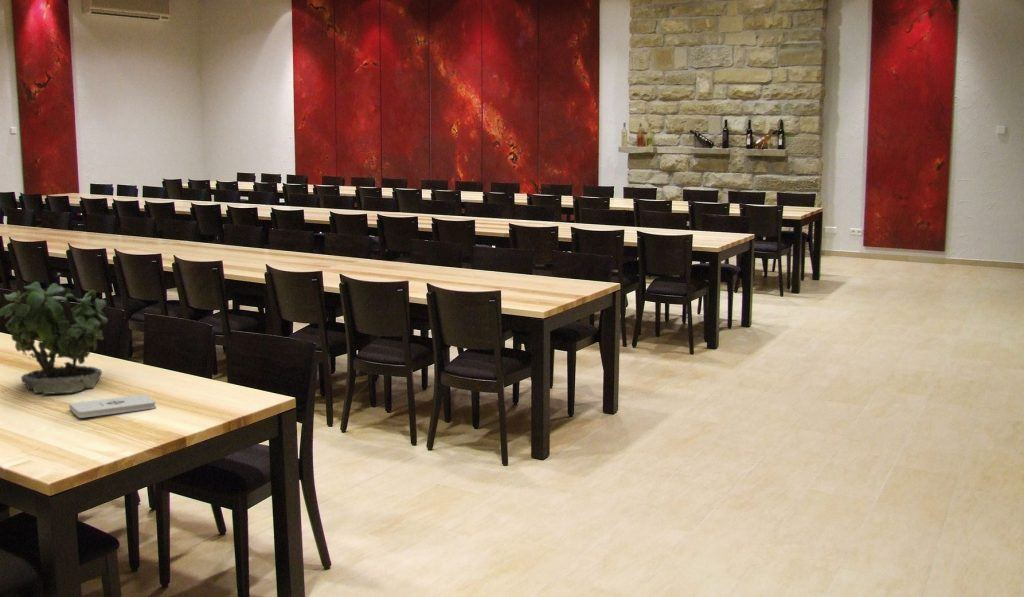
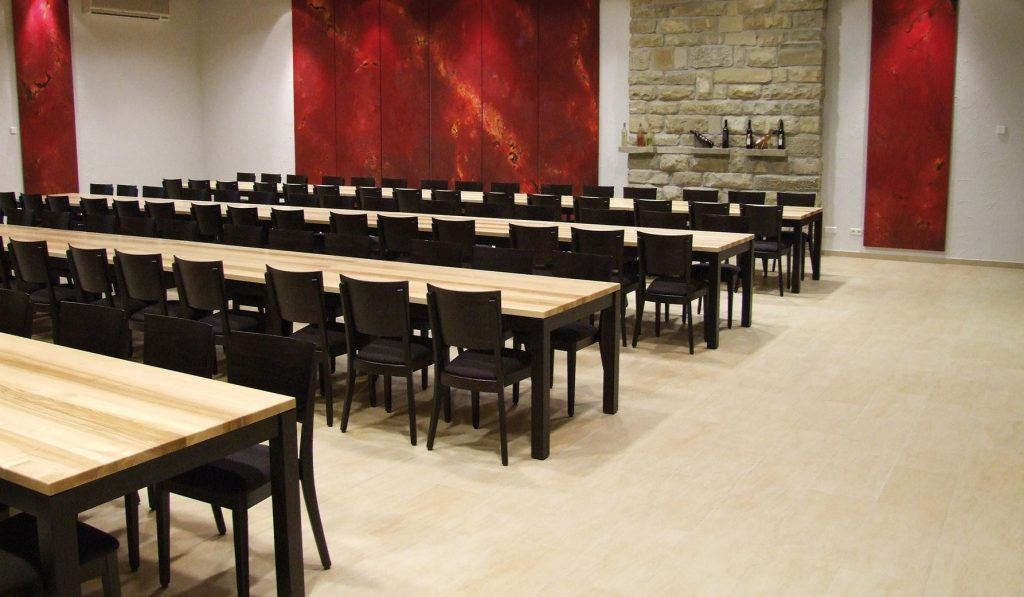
- potted plant (55, 330)
- notepad (113, 405)
